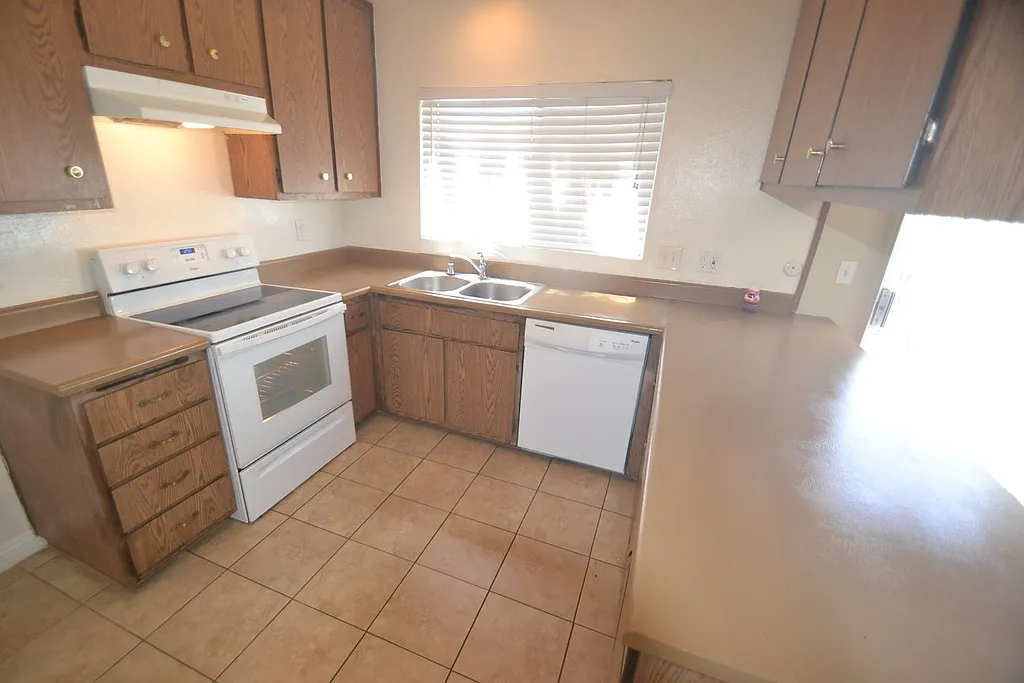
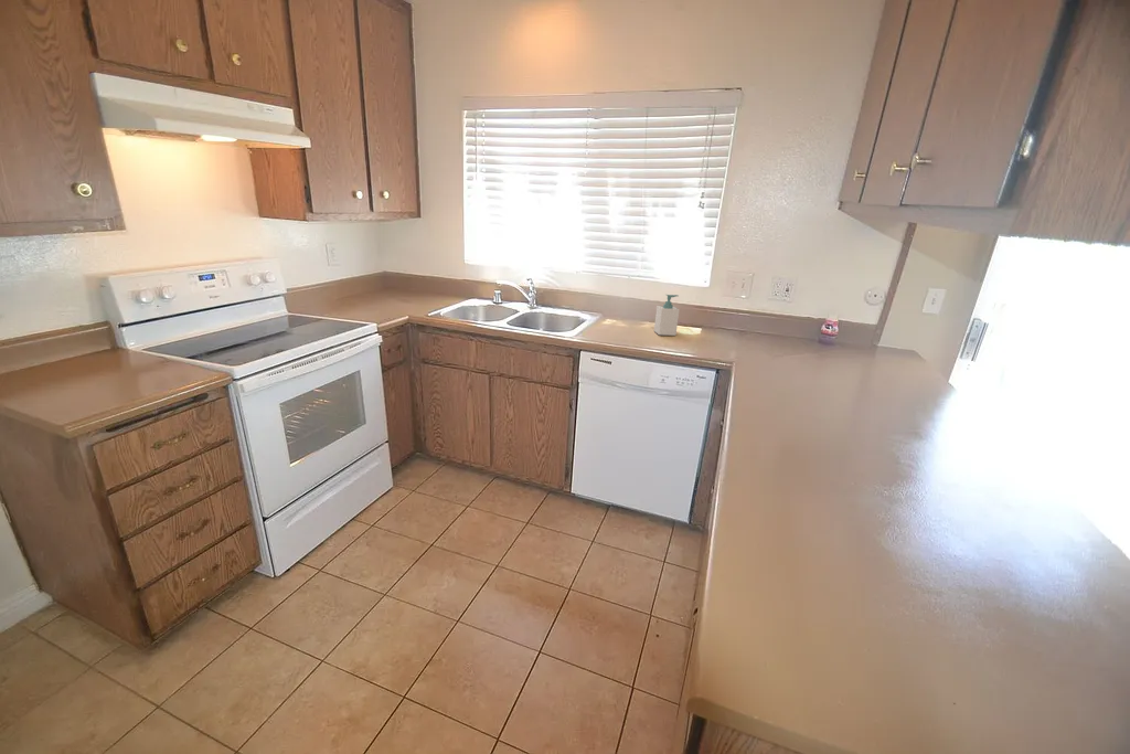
+ soap bottle (667, 314)
